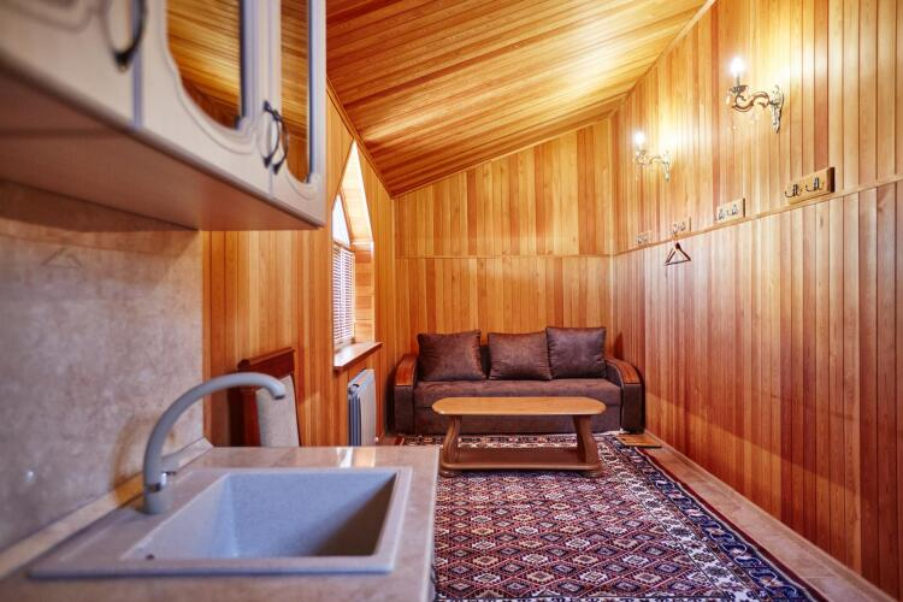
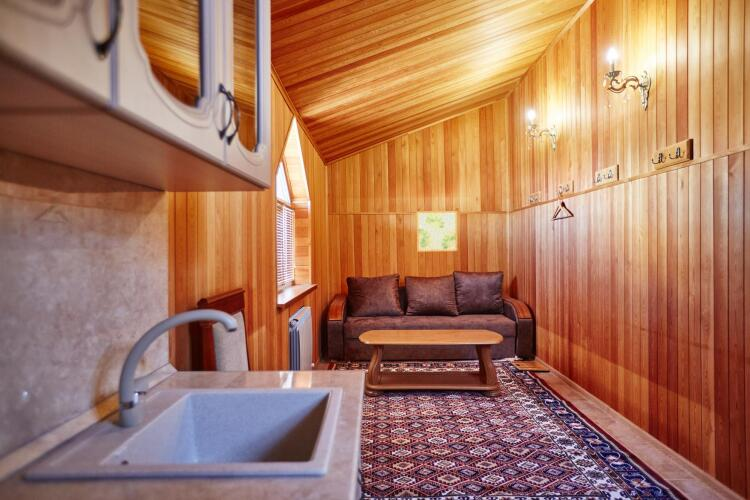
+ wall art (436, 231)
